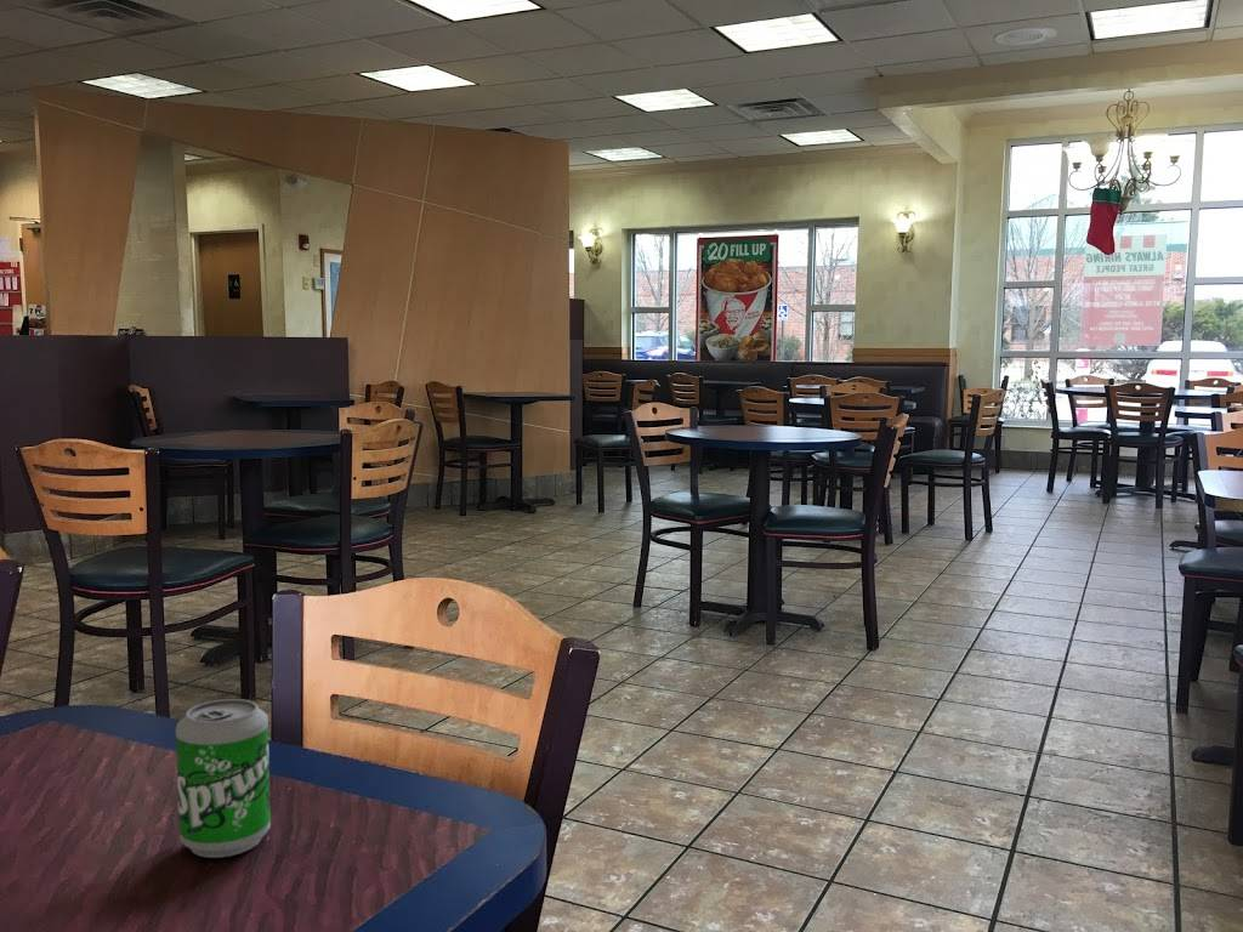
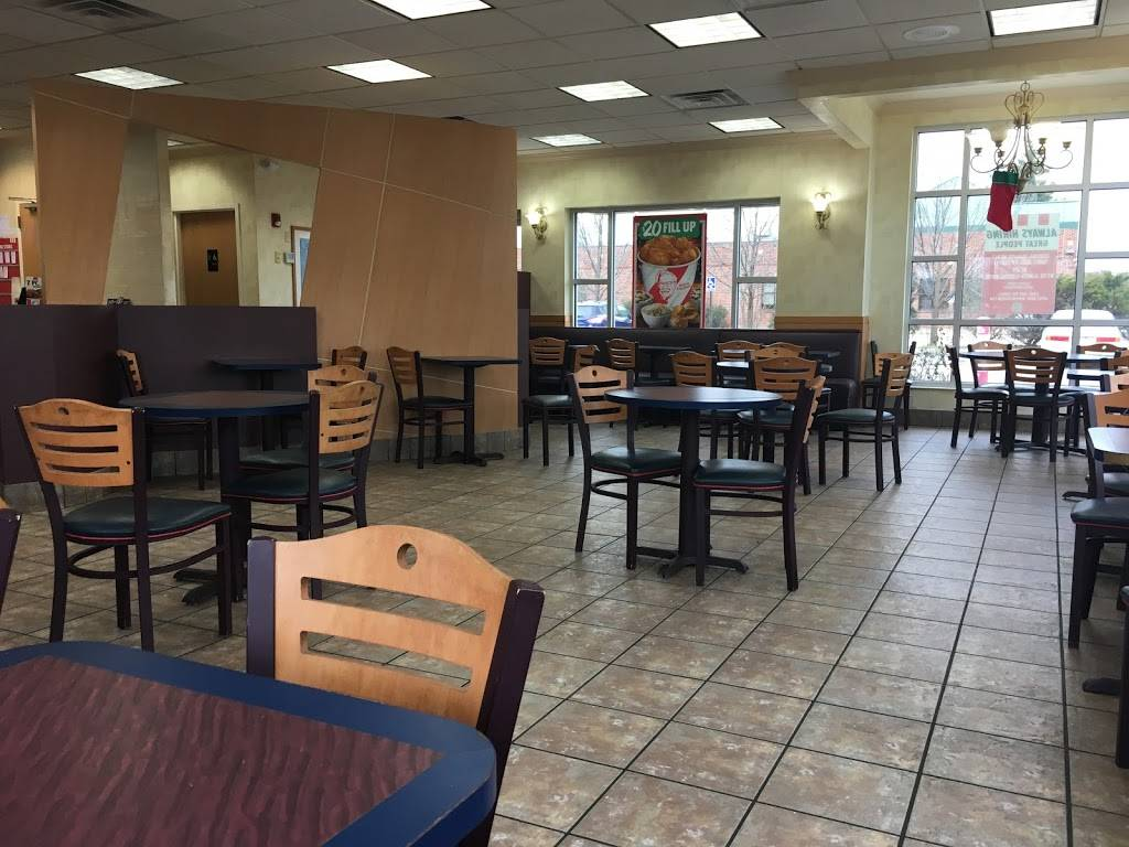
- soda can (223, 775)
